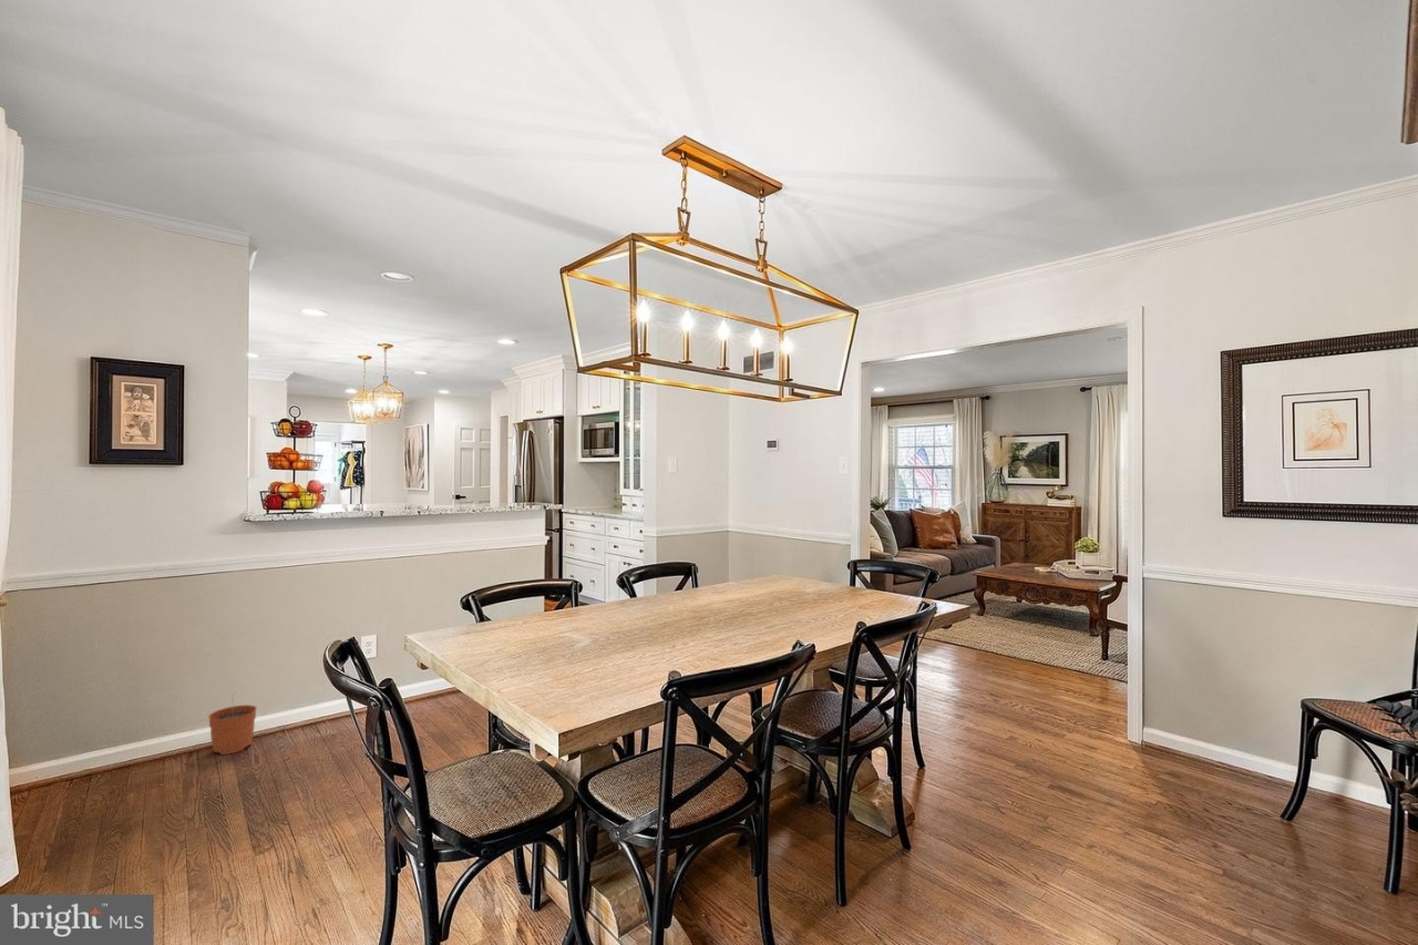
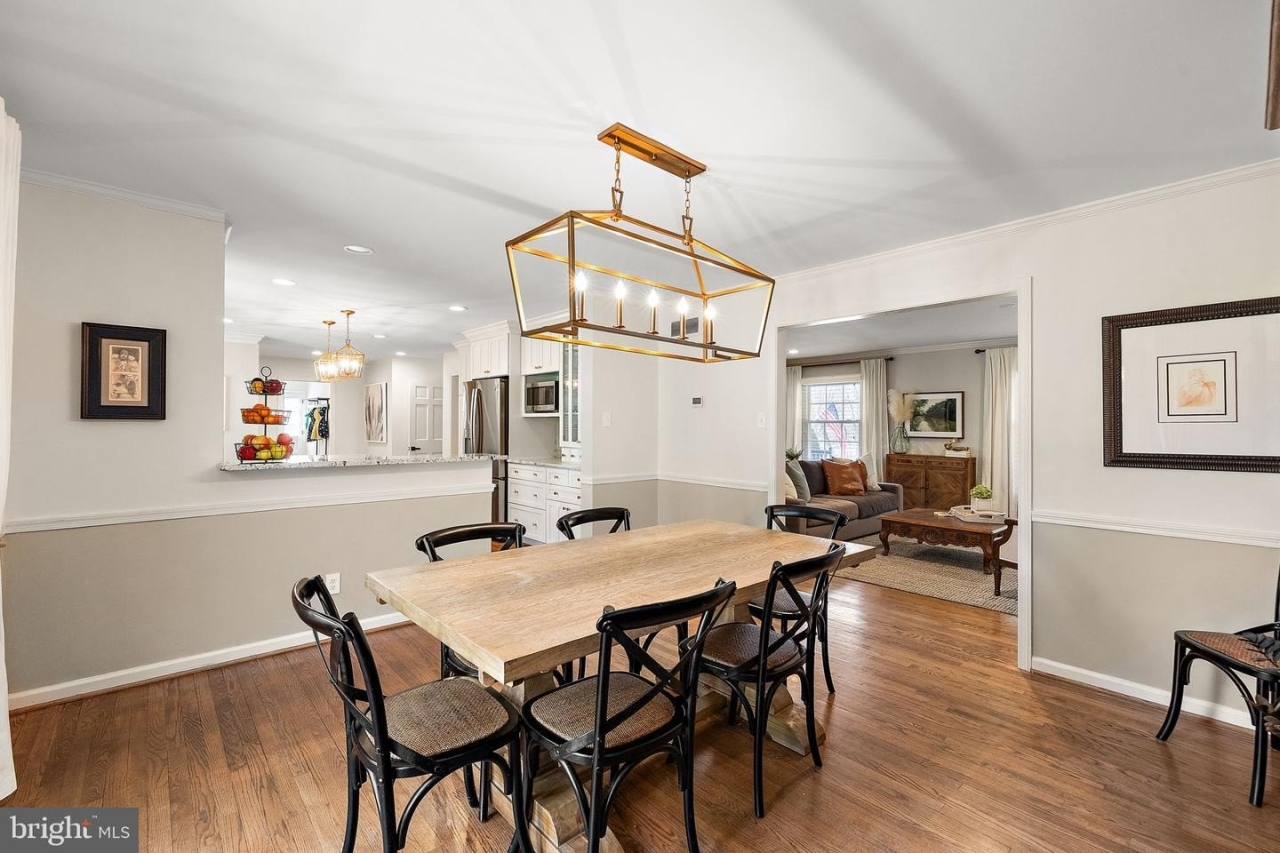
- plant pot (233, 720)
